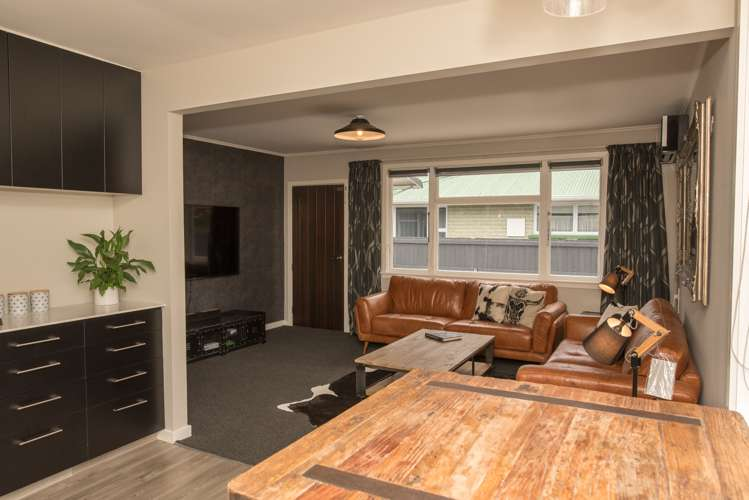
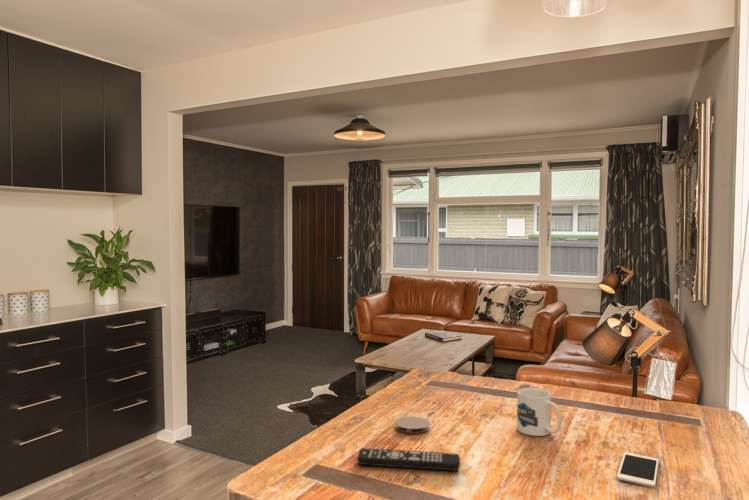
+ coaster (412, 424)
+ mug (537, 413)
+ cell phone (638, 468)
+ remote control (408, 459)
